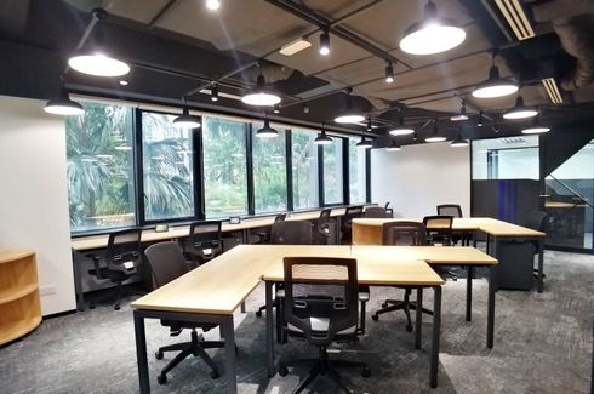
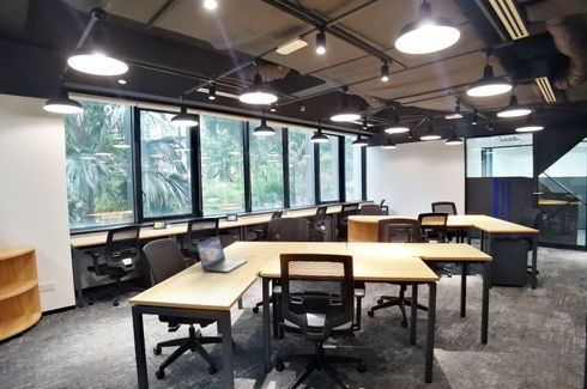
+ laptop (223, 253)
